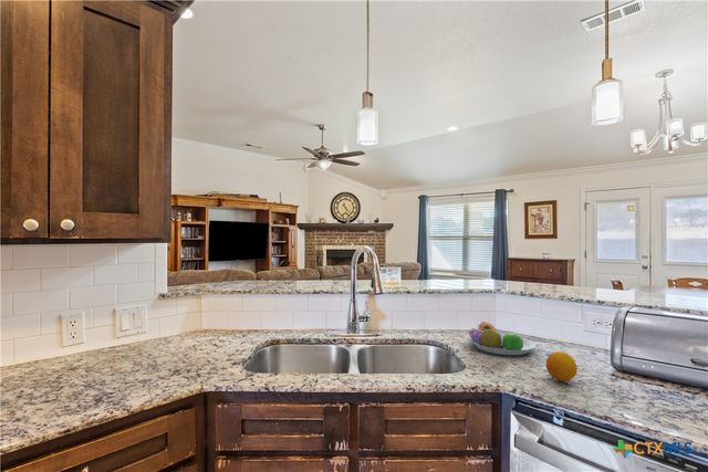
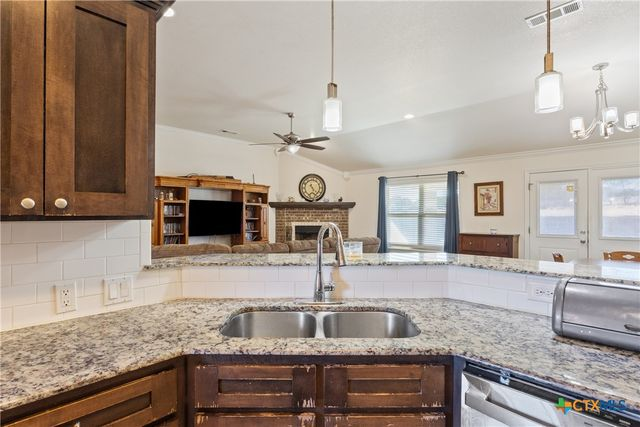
- fruit (561, 366)
- fruit bowl (501, 335)
